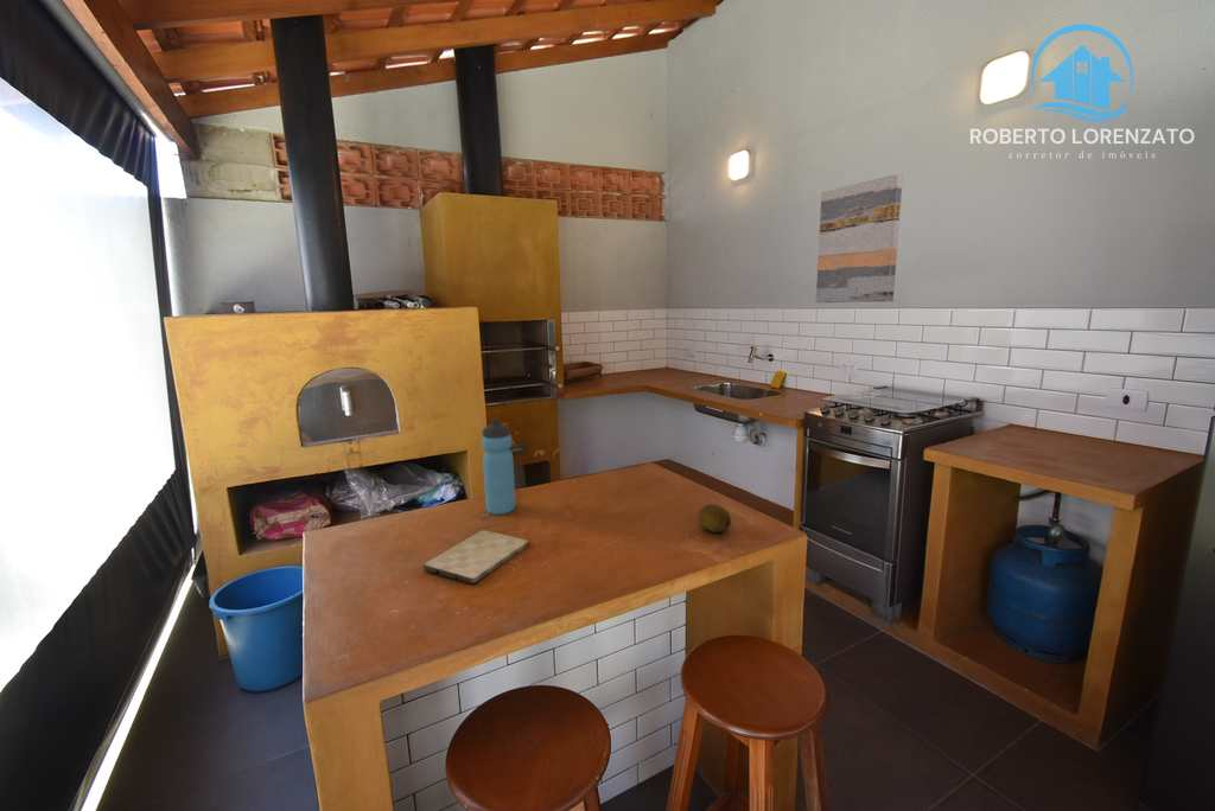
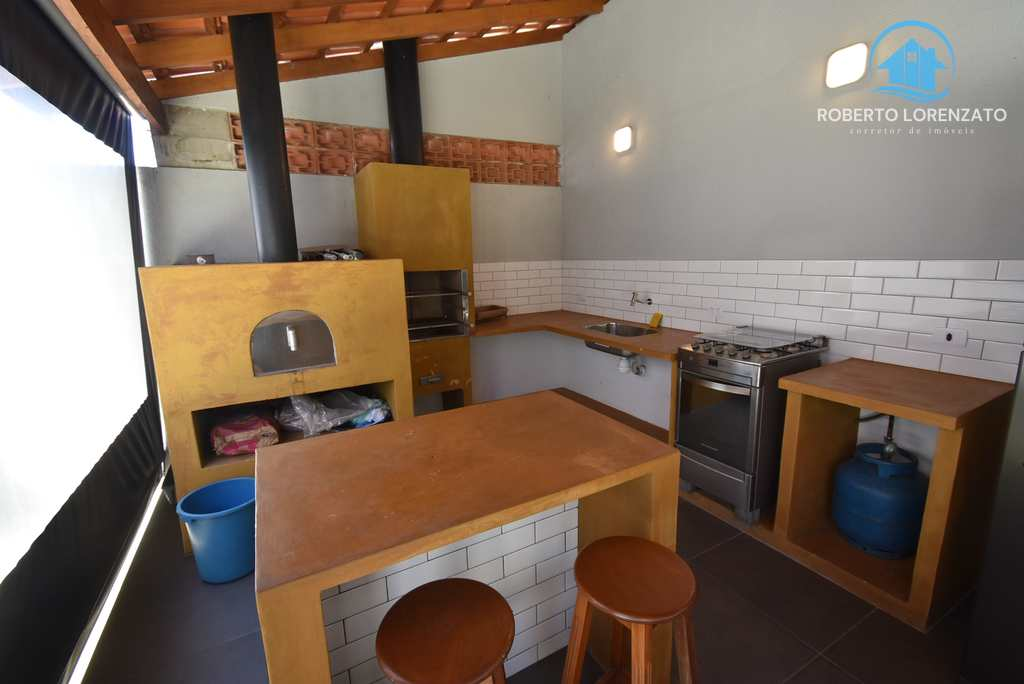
- cutting board (478, 554)
- water bottle (498, 465)
- wall art (855, 244)
- fruit (713, 518)
